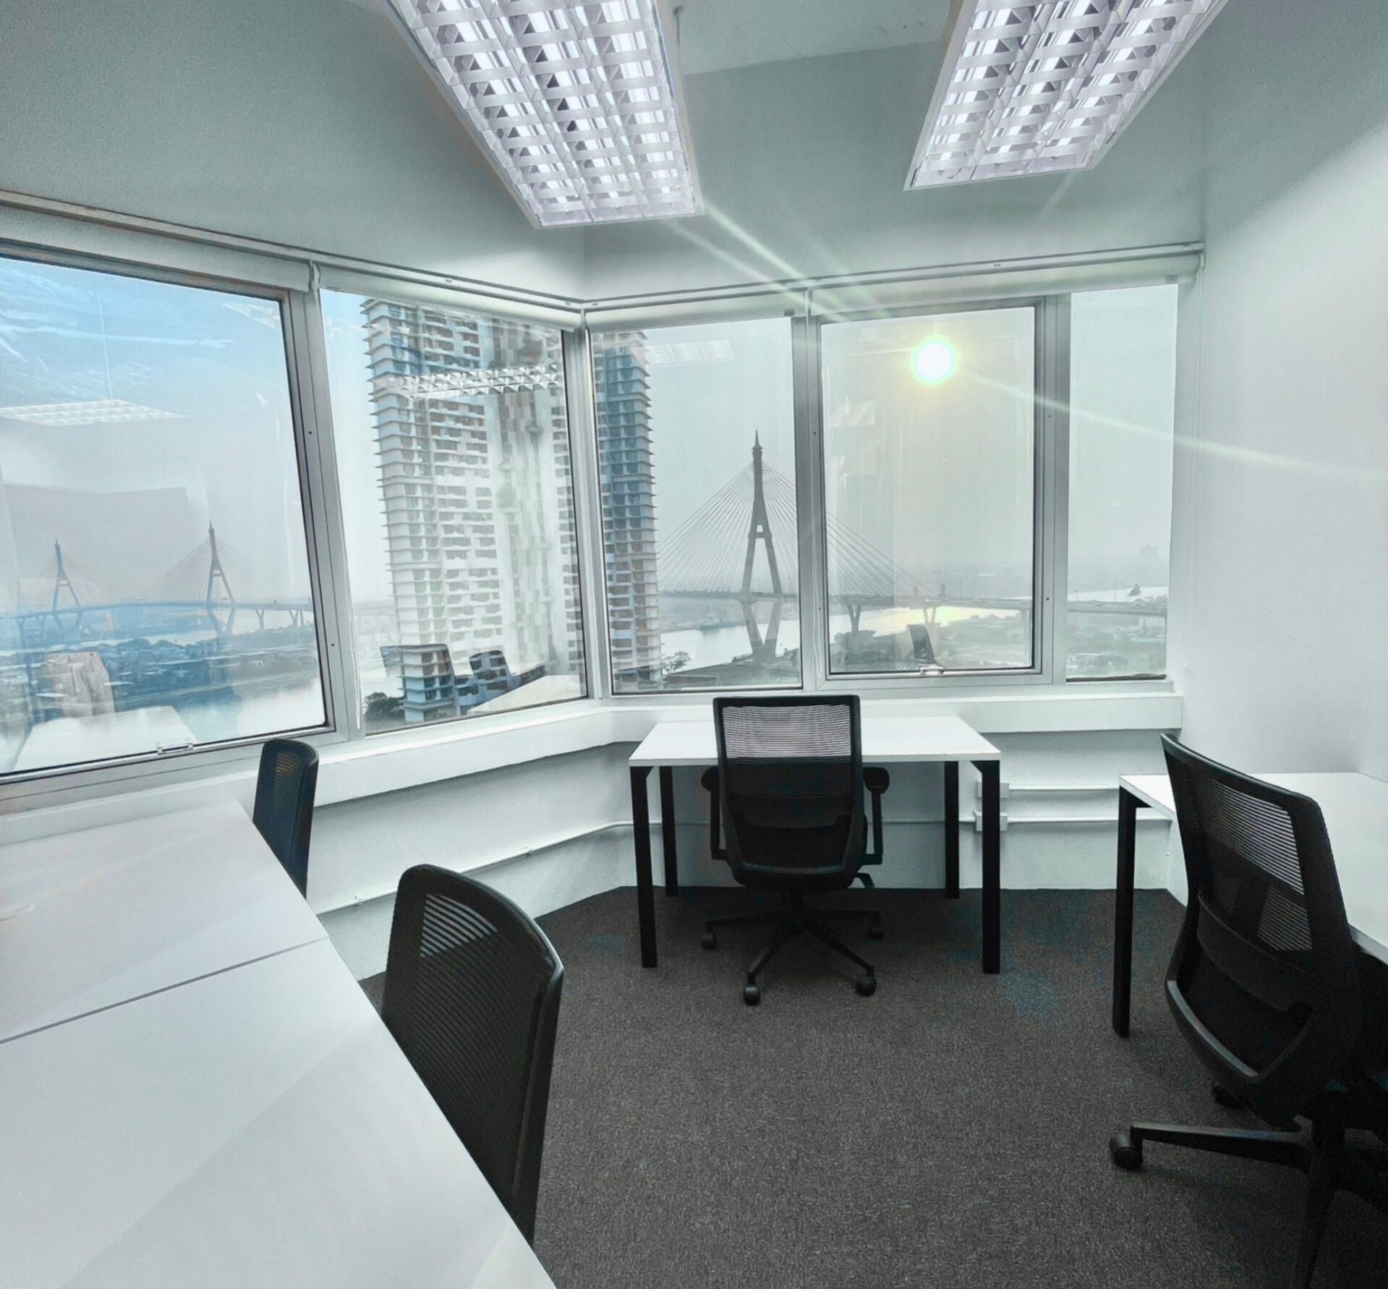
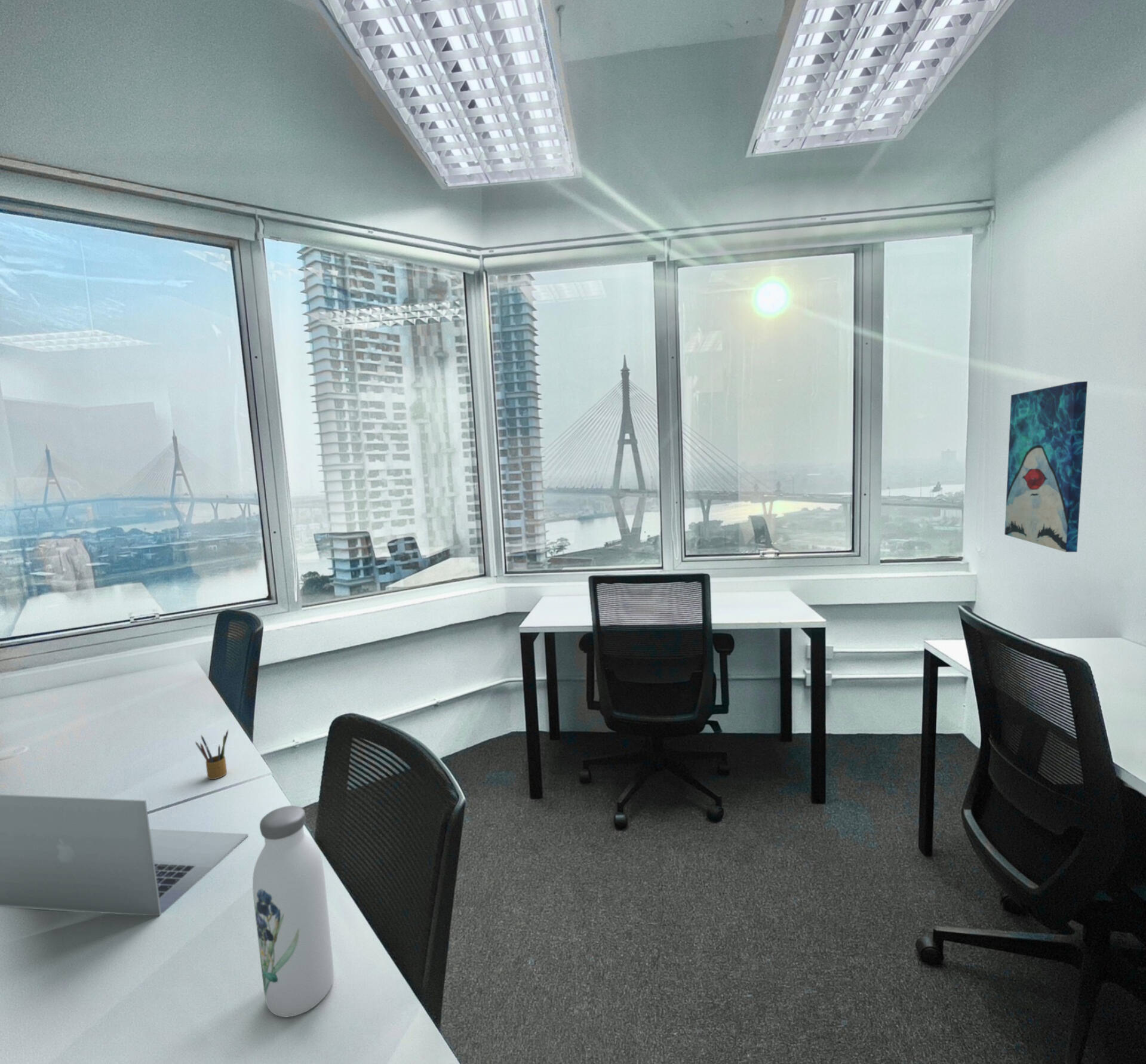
+ wall art (1041, 466)
+ water bottle (291, 904)
+ pencil box (216, 756)
+ laptop (122, 816)
